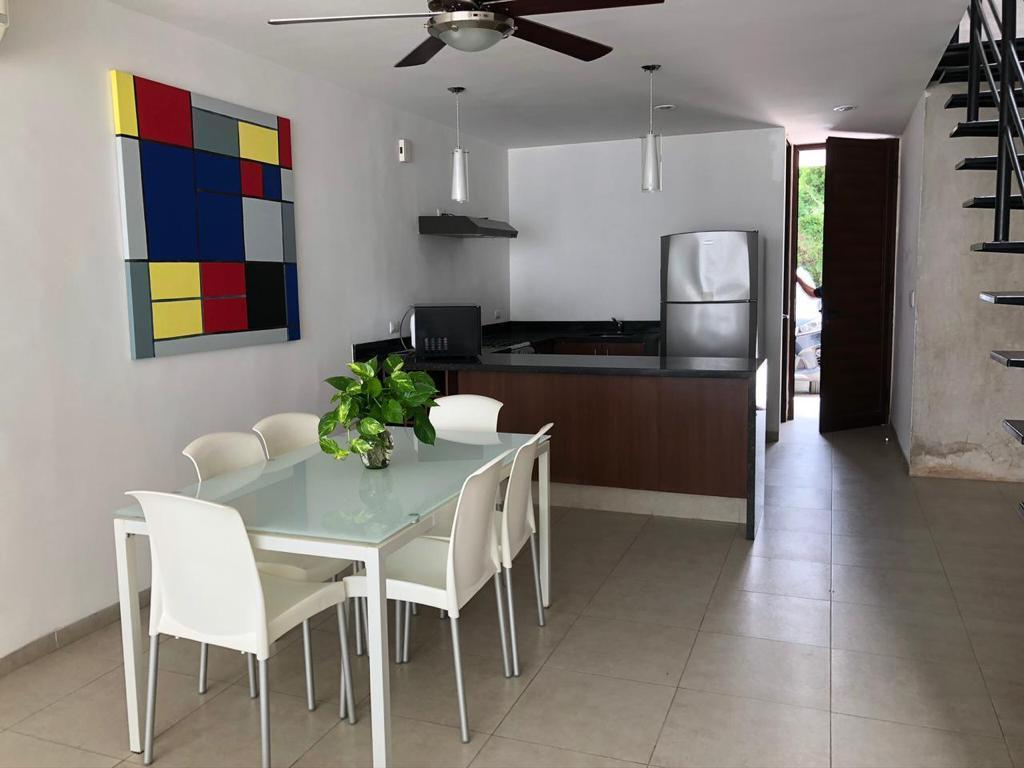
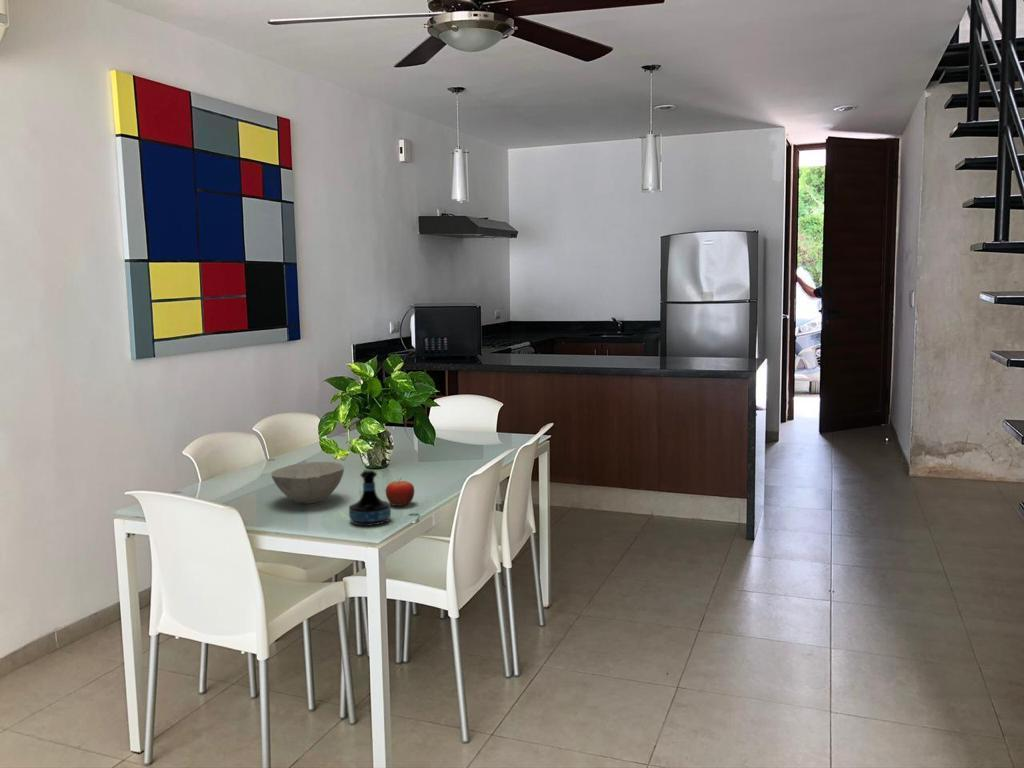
+ tequila bottle (369, 495)
+ fruit (400, 491)
+ bowl (308, 484)
